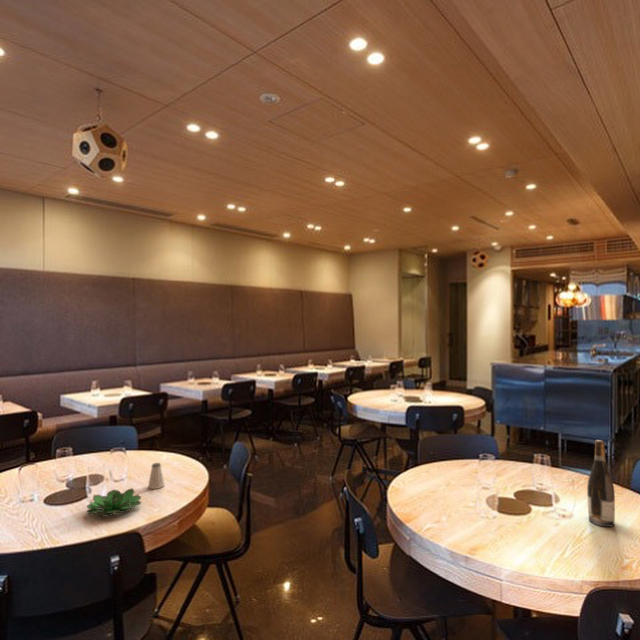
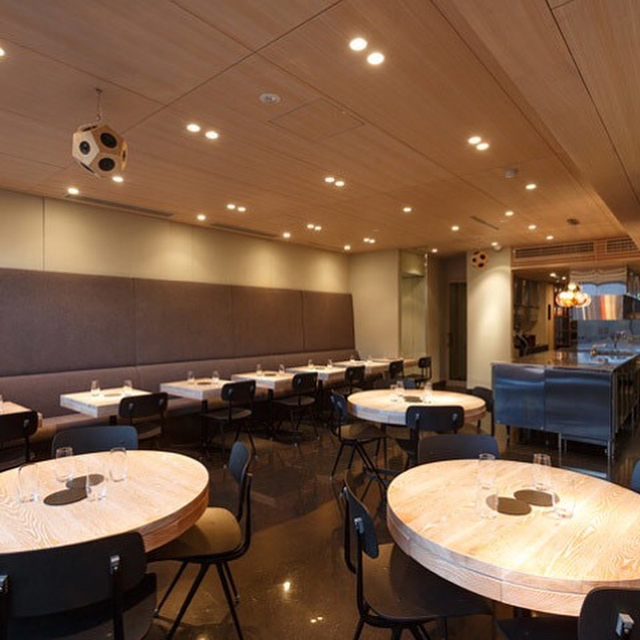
- wine bottle (600, 481)
- succulent plant (114, 501)
- saltshaker (156, 474)
